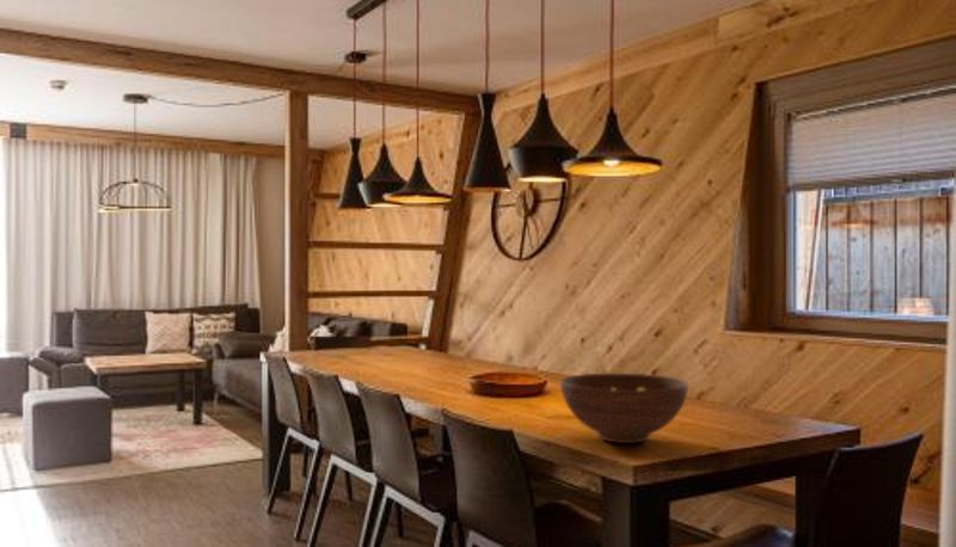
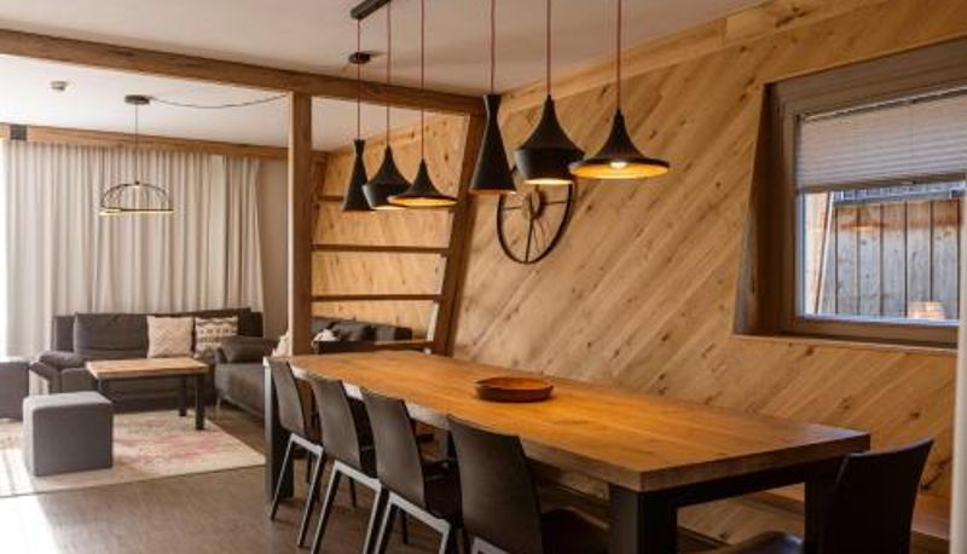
- fruit bowl (623, 410)
